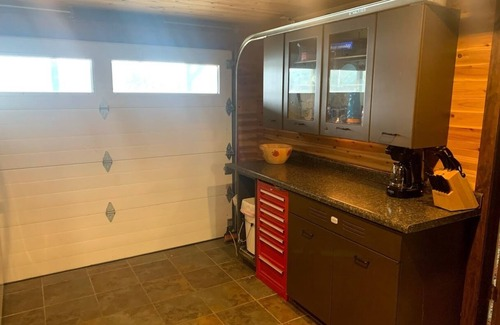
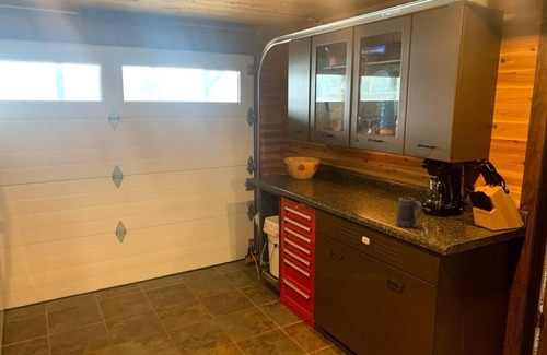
+ mug (409, 212)
